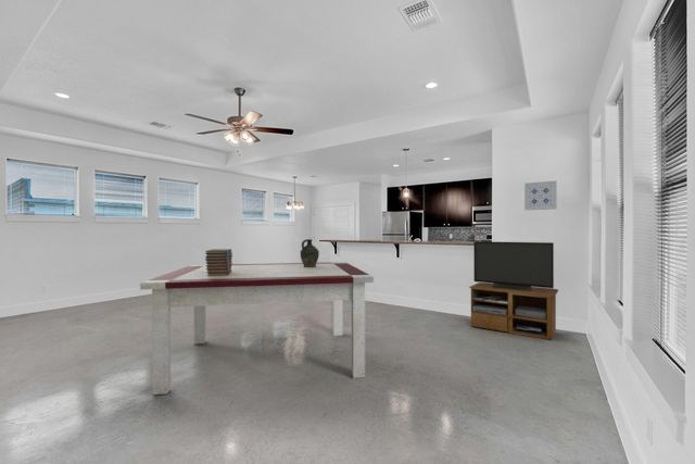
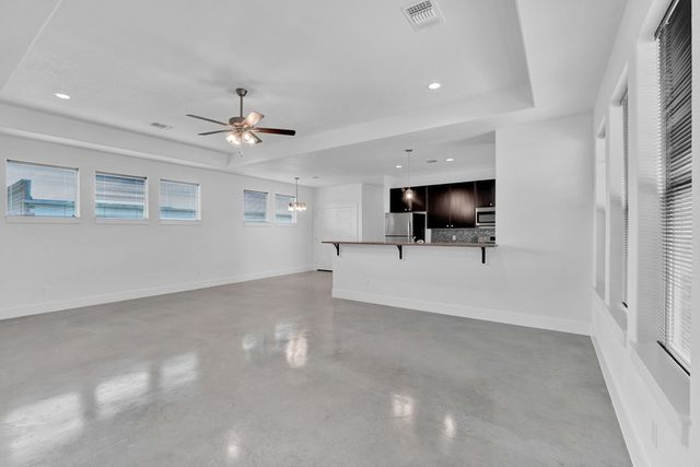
- book stack (218, 261)
- tv stand (511, 285)
- ceramic jug (309, 252)
- wall art (540, 196)
- dining table (268, 302)
